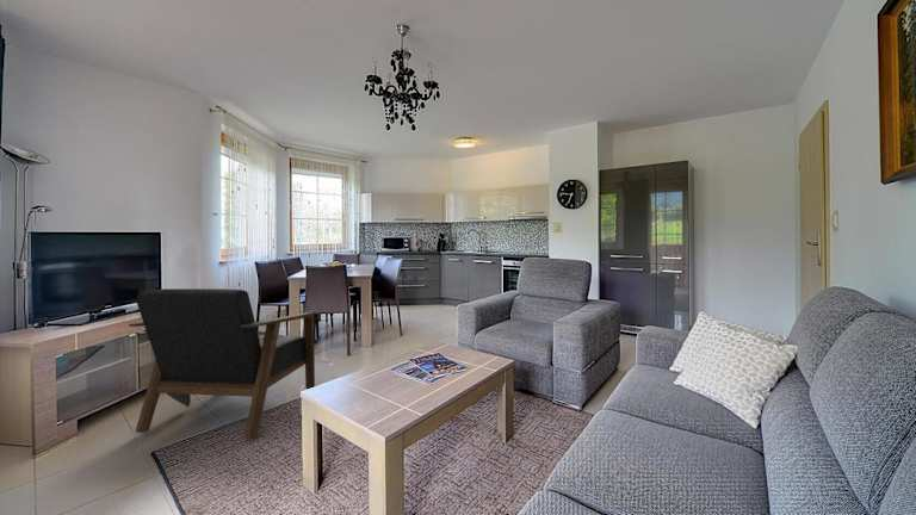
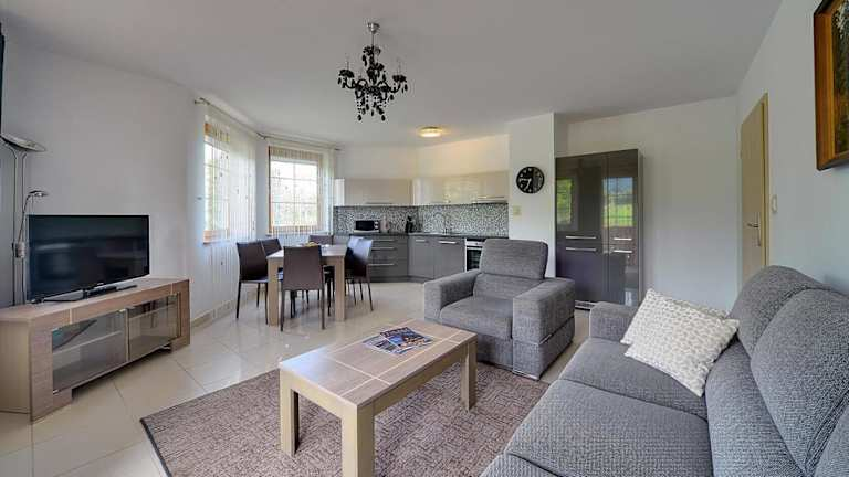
- armchair (229, 346)
